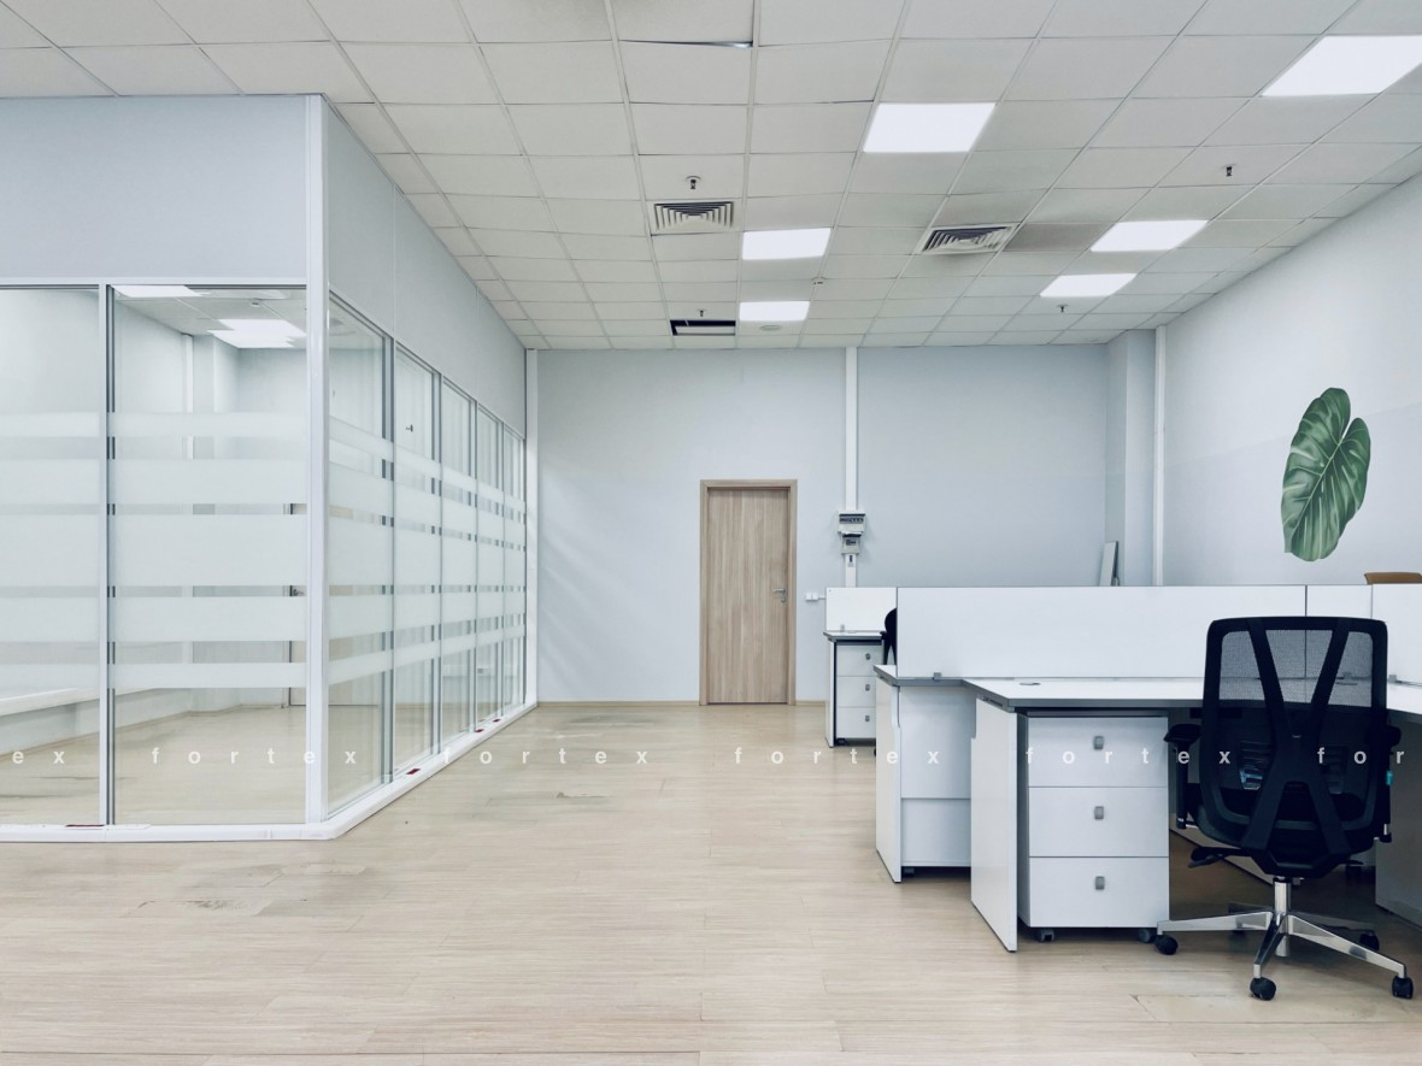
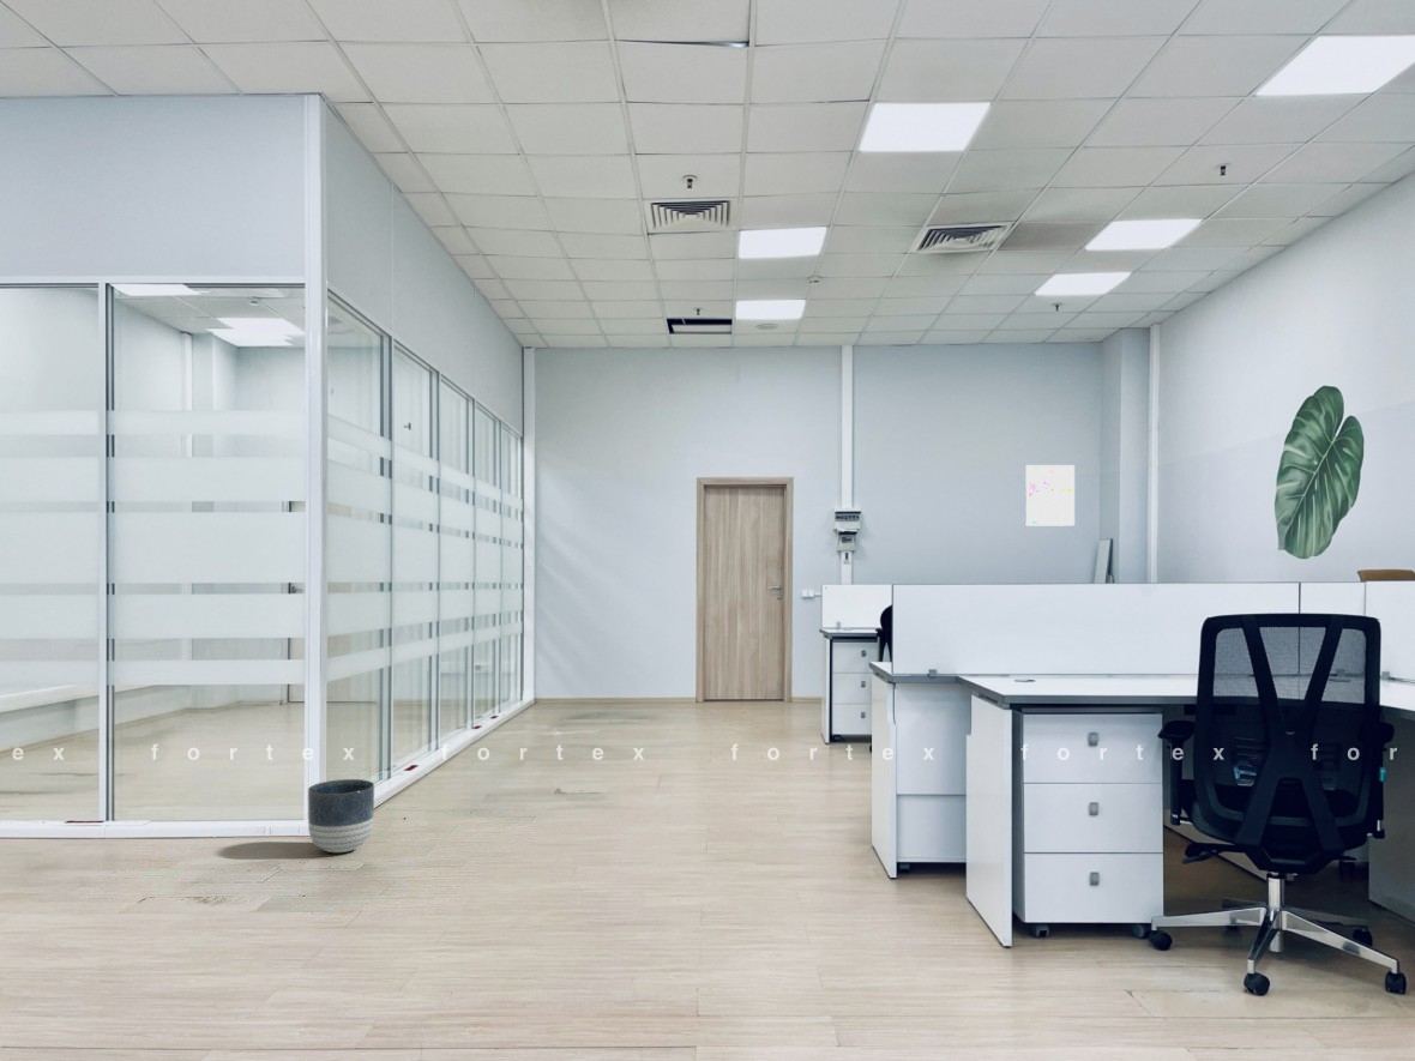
+ wall art (1049, 495)
+ planter (341, 818)
